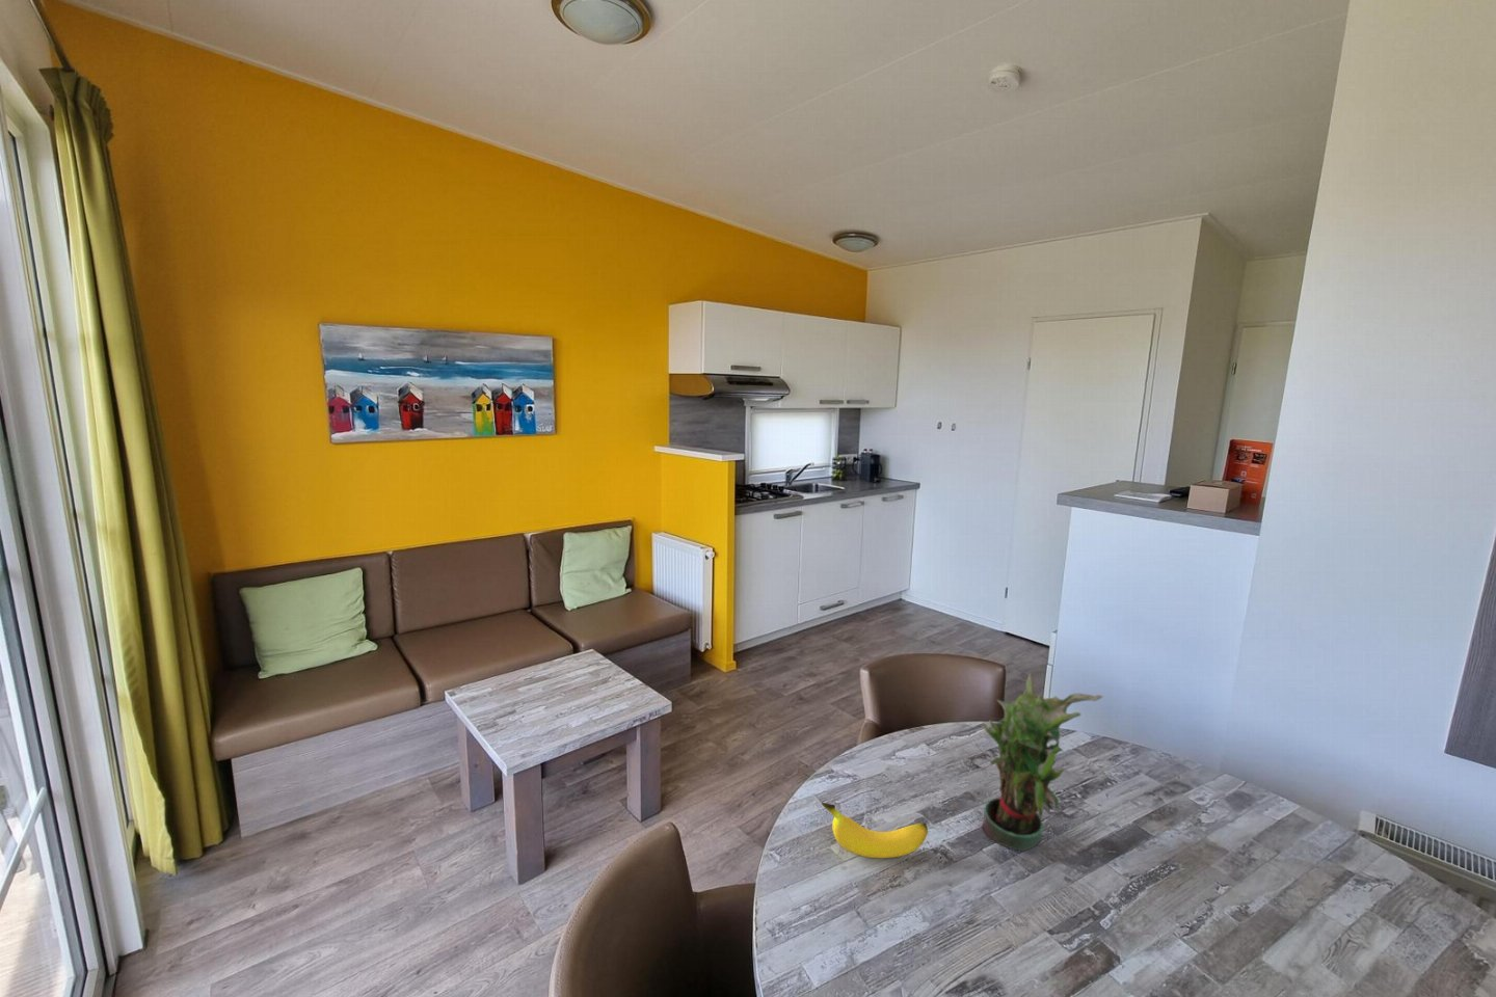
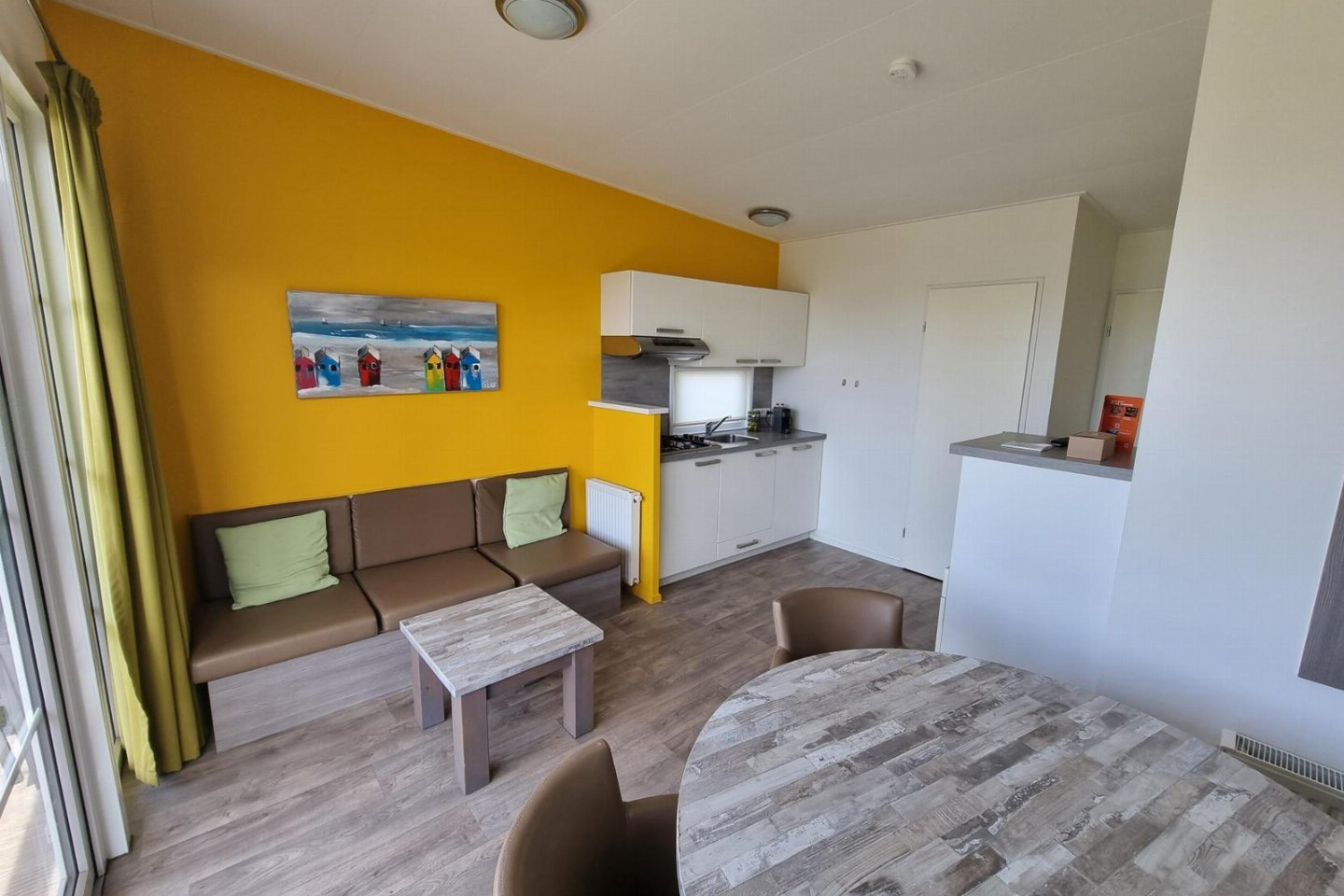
- potted plant (1035, 763)
- banana (873, 831)
